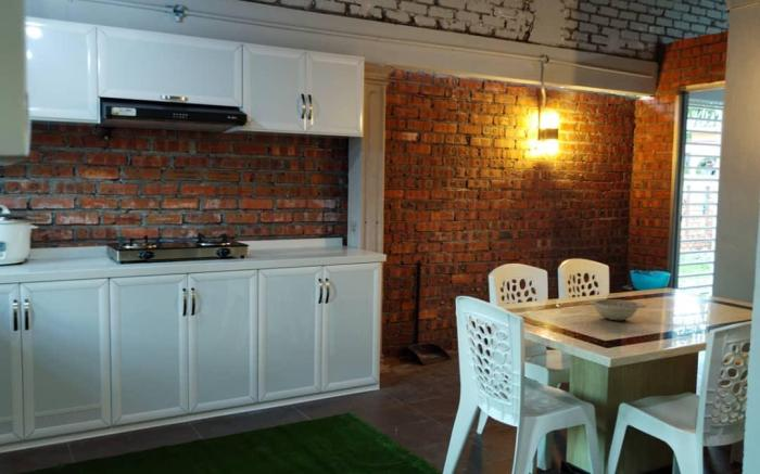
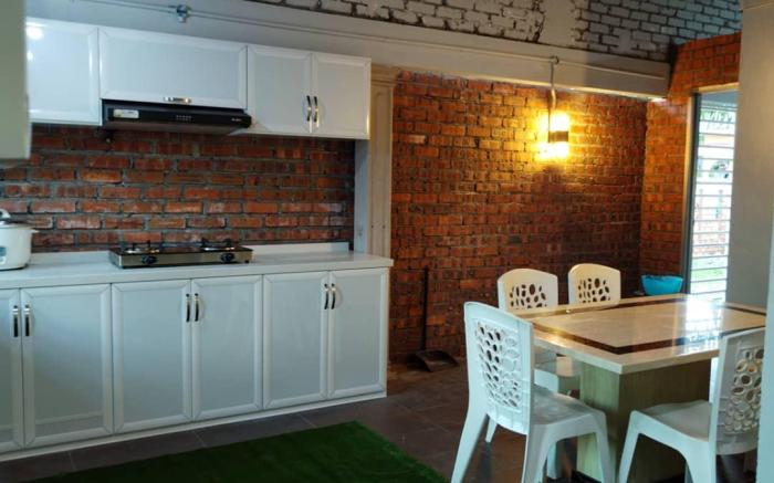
- decorative bowl (615, 310)
